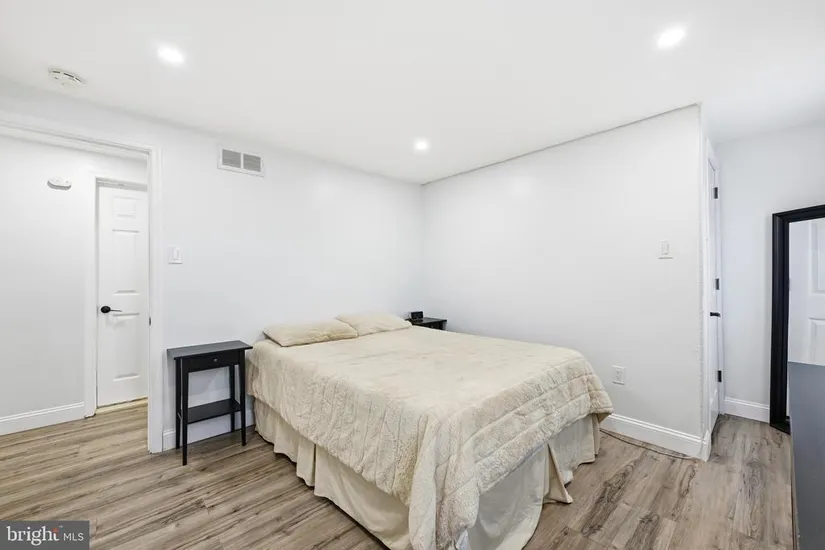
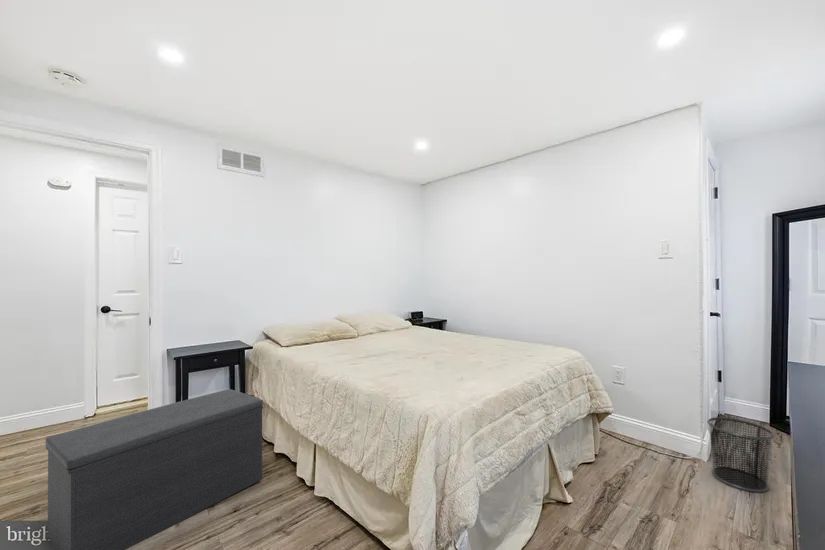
+ bench (168, 460)
+ waste bin (739, 453)
